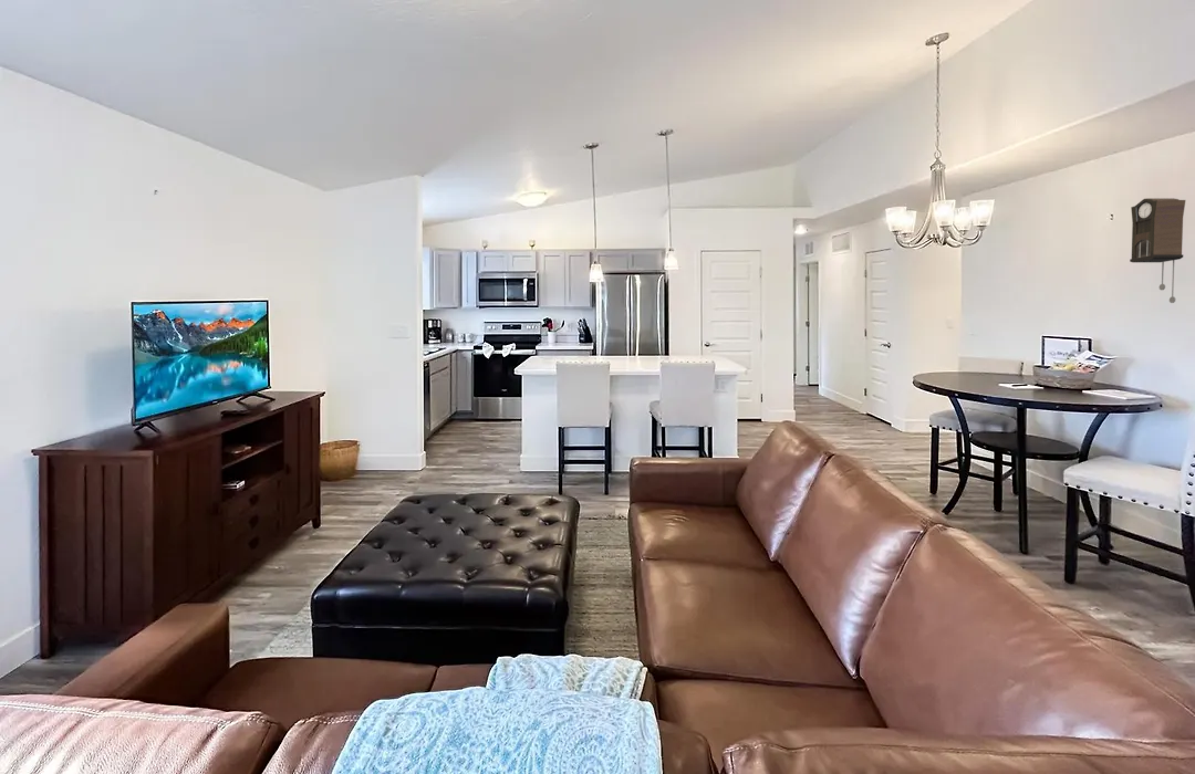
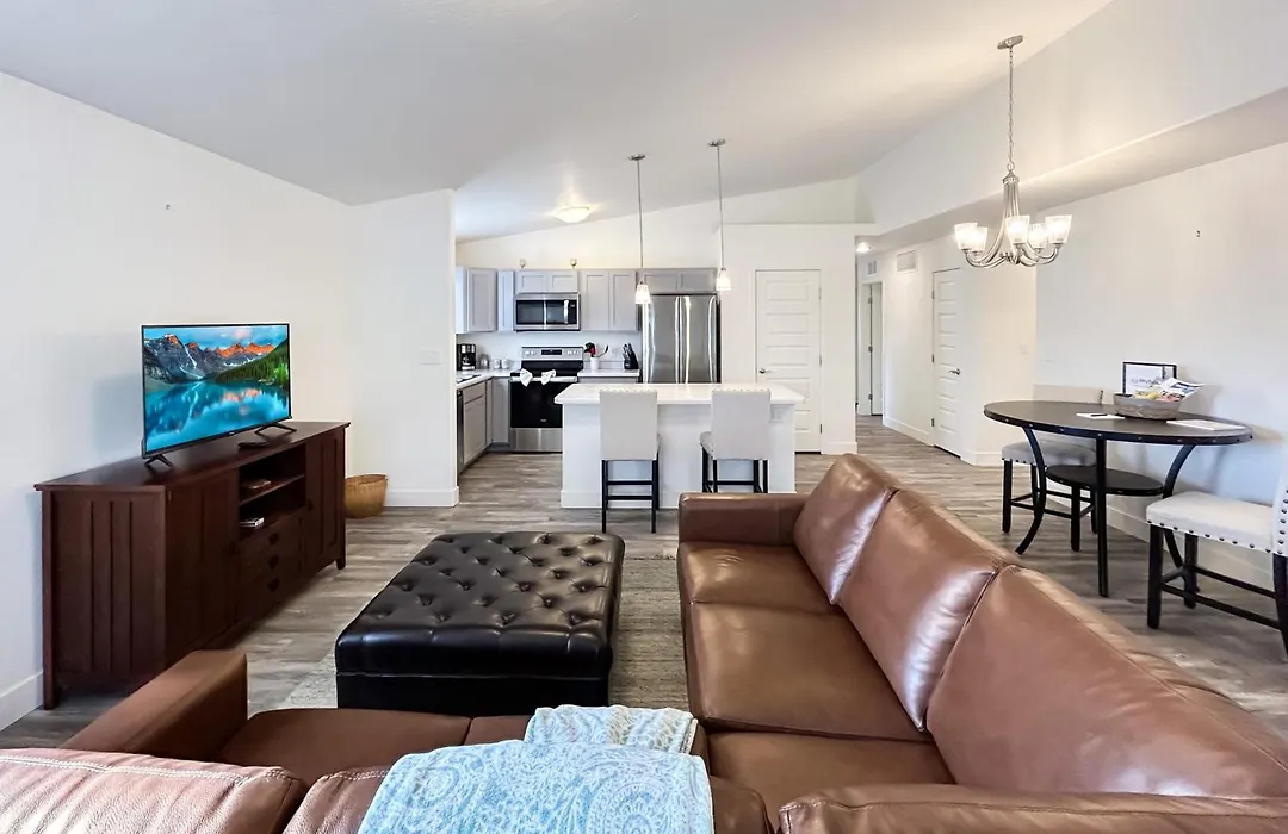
- pendulum clock (1156, 251)
